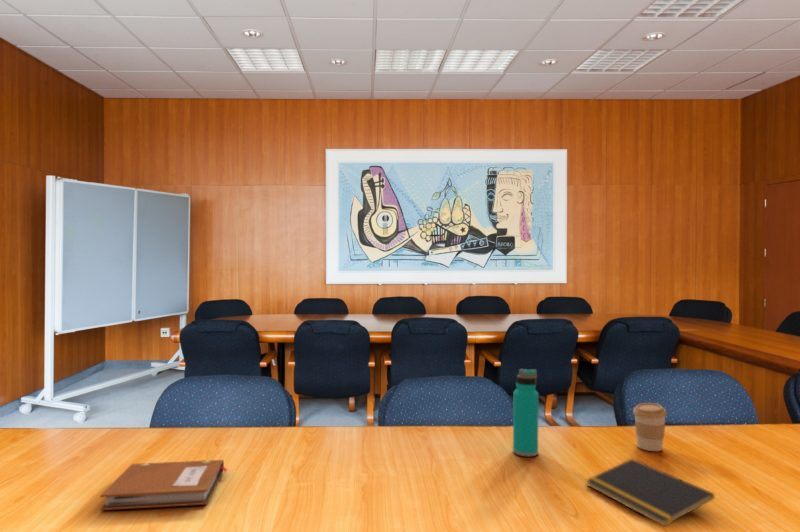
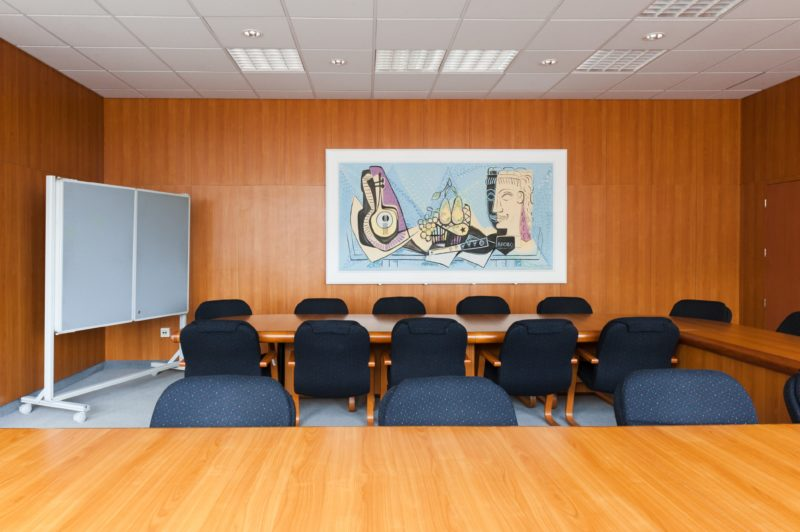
- notebook (170, 481)
- water bottle (525, 410)
- coffee cup (649, 426)
- notepad (646, 488)
